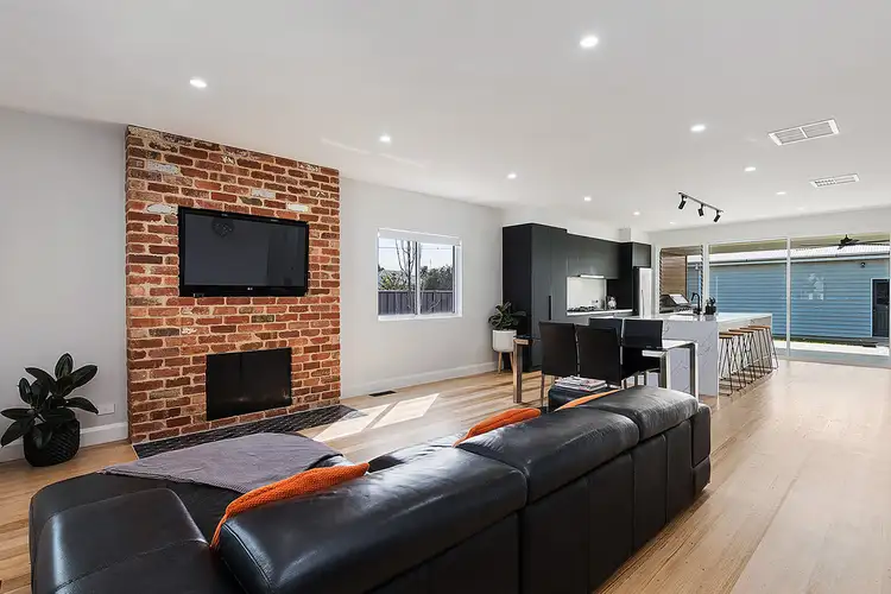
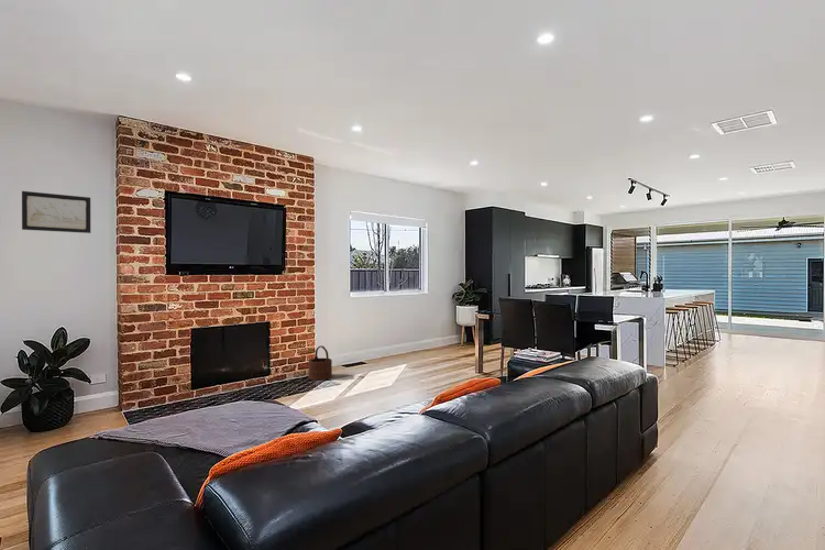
+ wooden bucket (320, 361)
+ wall art (57, 212)
